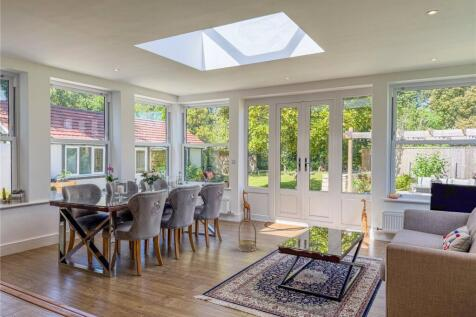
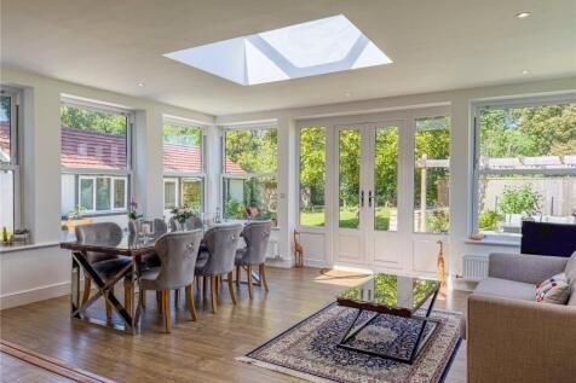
- basket (247, 240)
